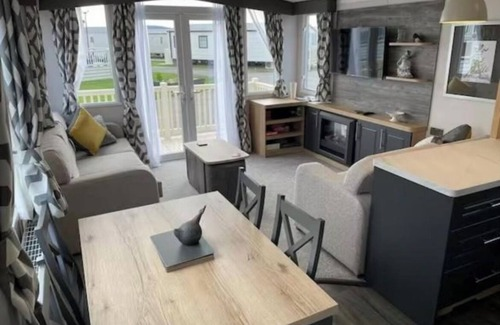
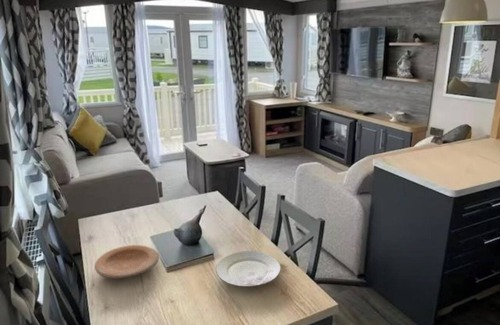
+ plate (248, 270)
+ plate (127, 263)
